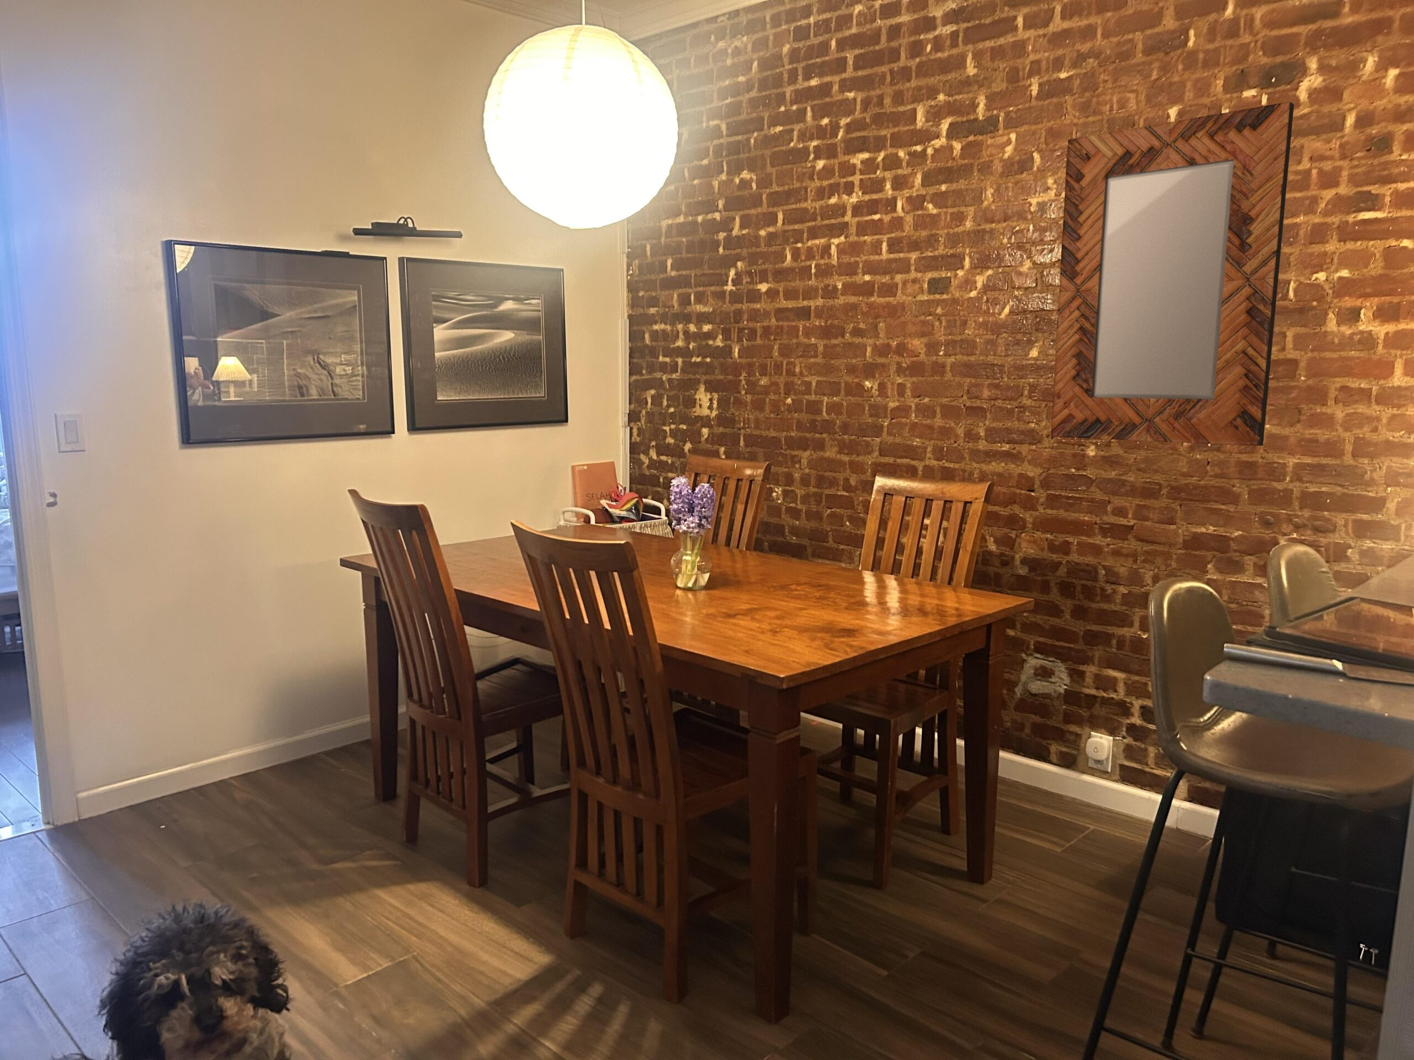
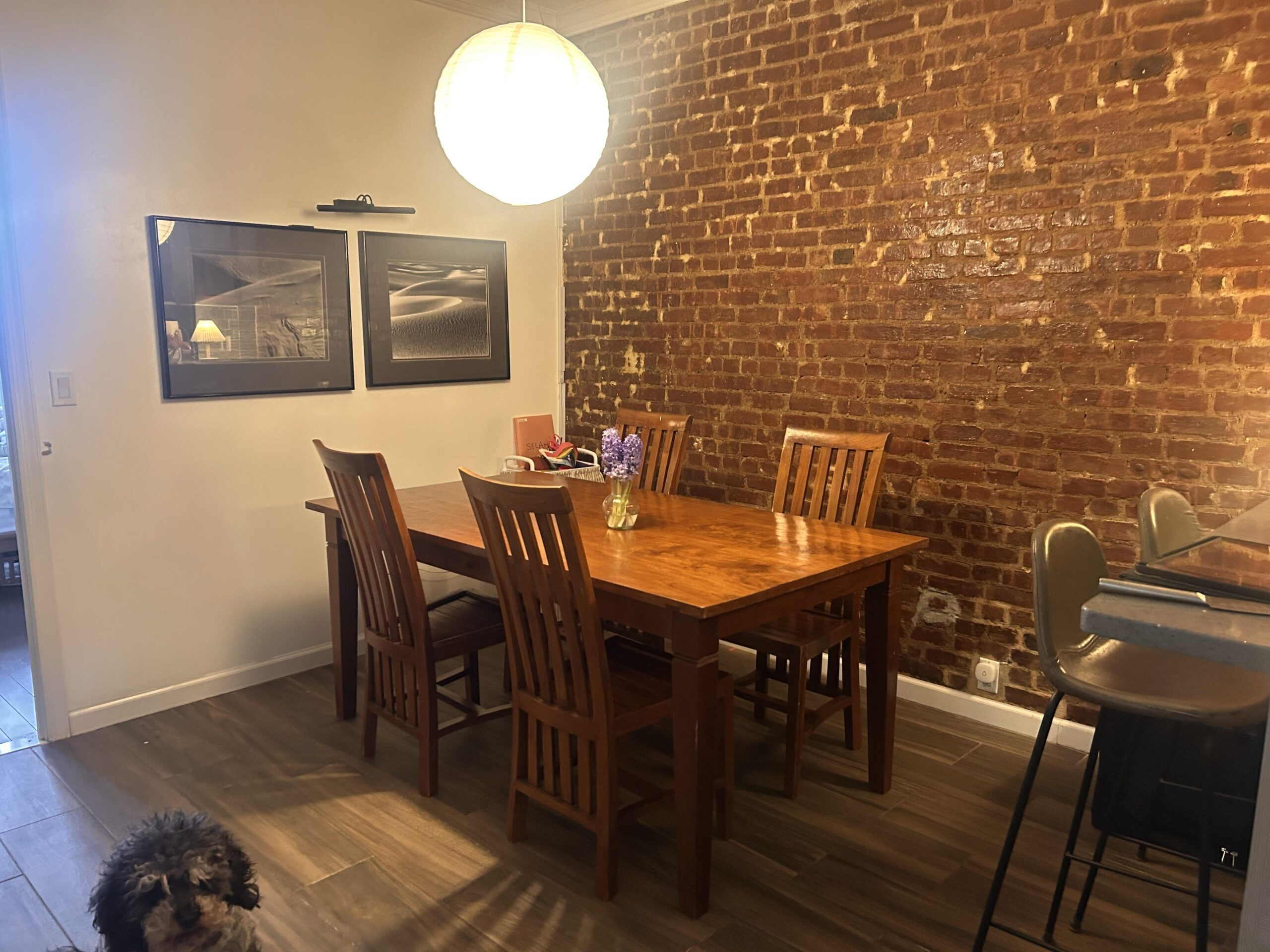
- home mirror (1160, 285)
